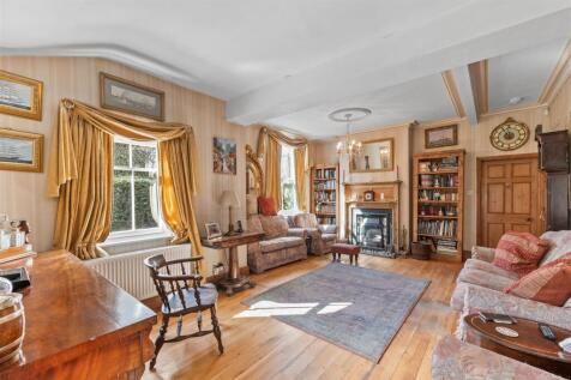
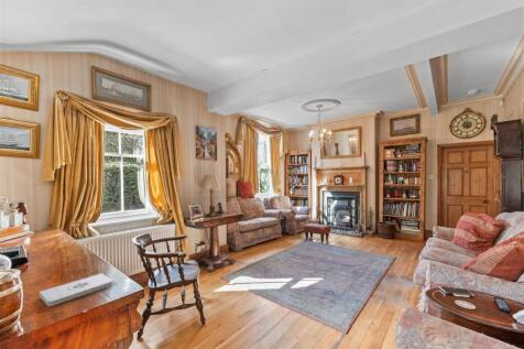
+ notepad (78, 287)
